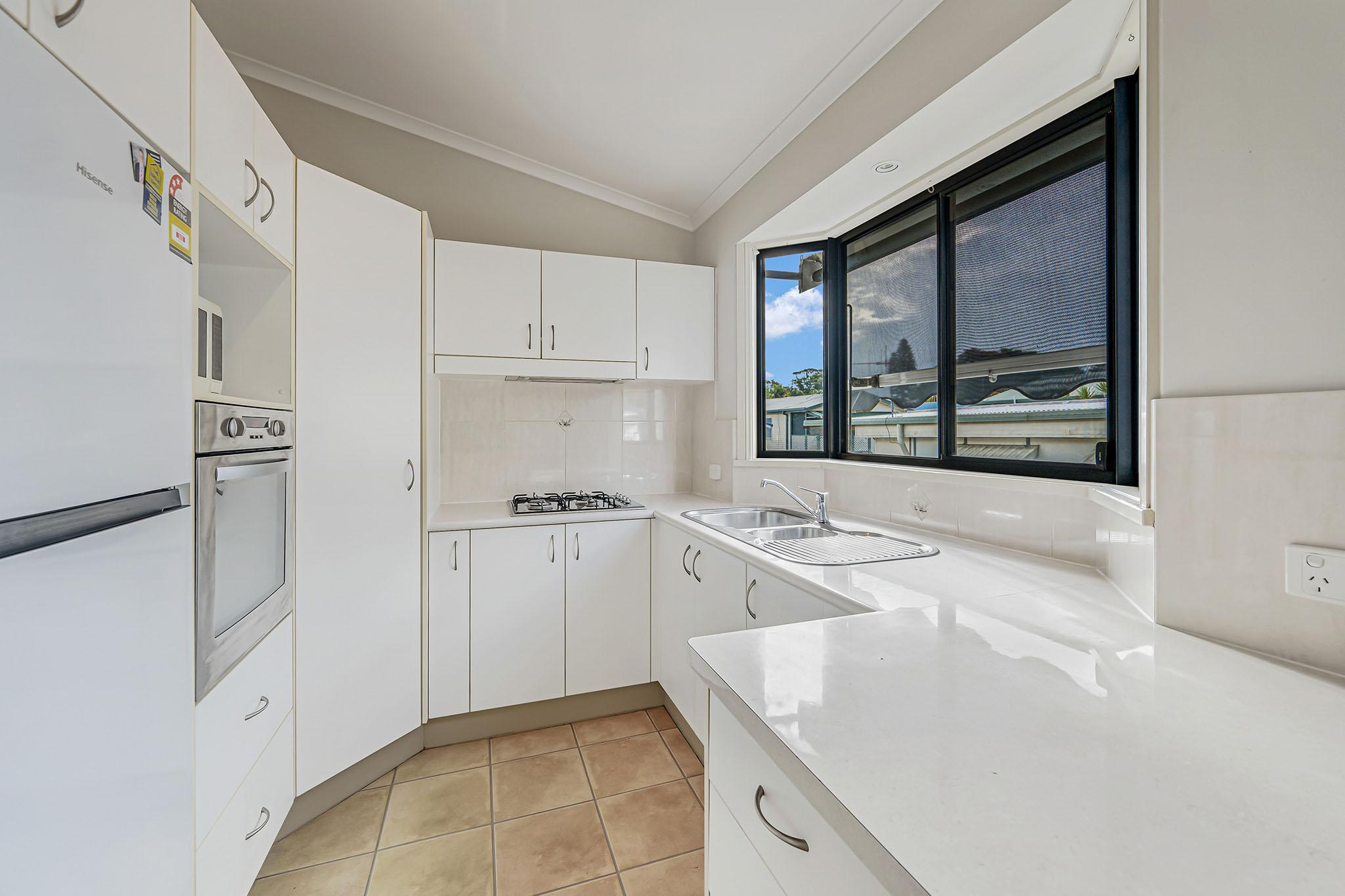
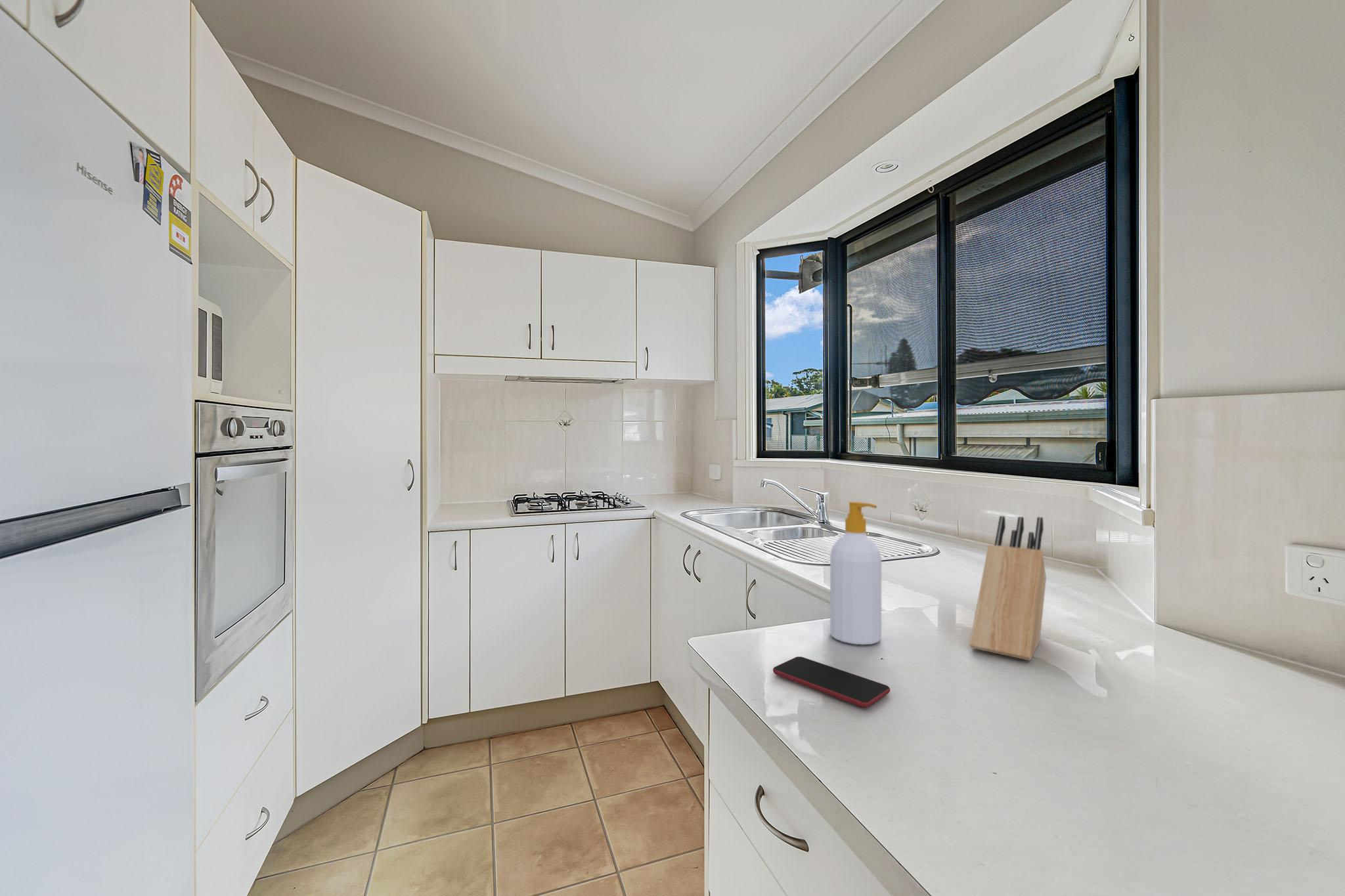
+ smartphone (829, 680)
+ knife block (1011, 578)
+ soap bottle (856, 569)
